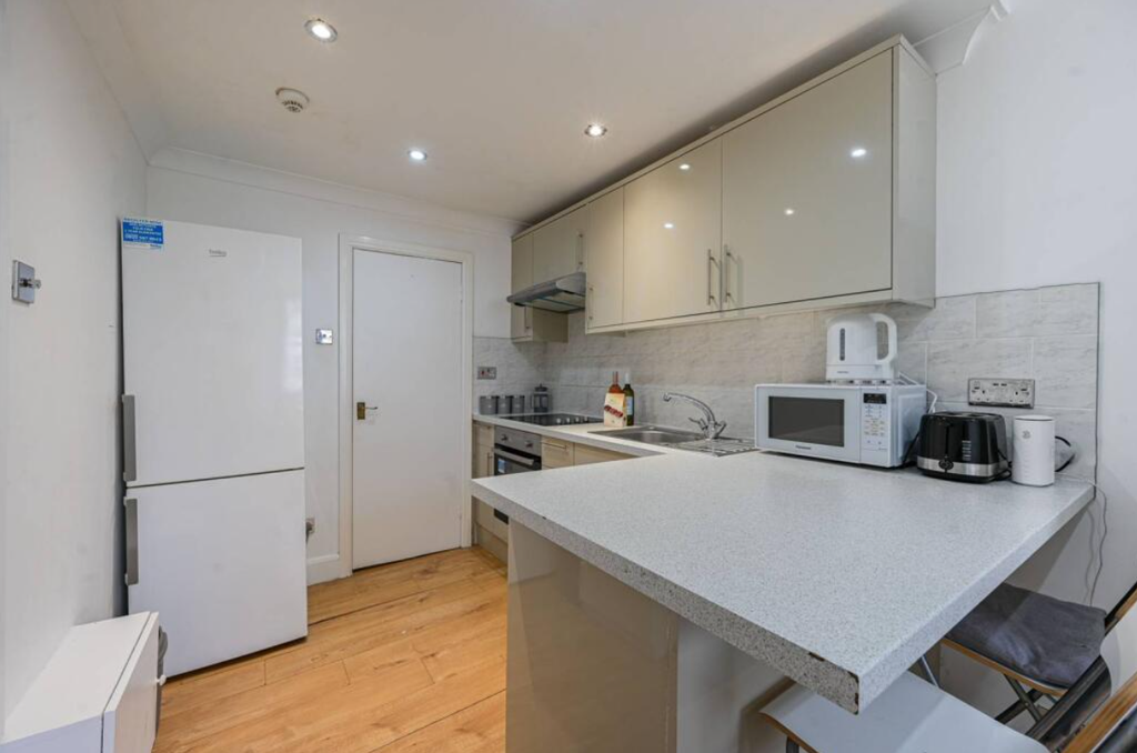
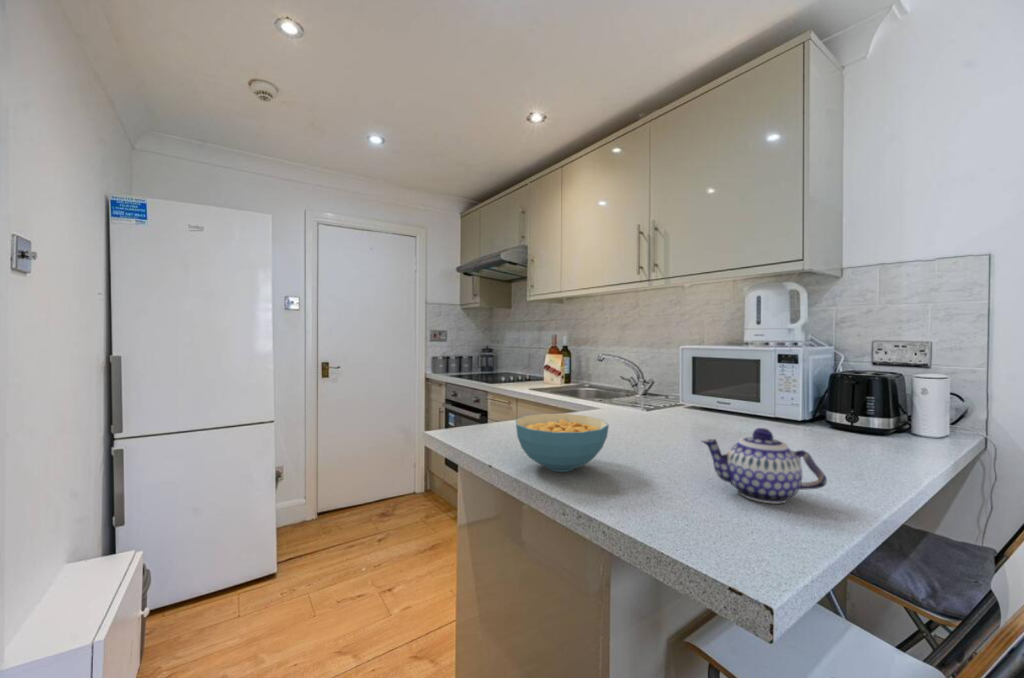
+ teapot (760, 461)
+ cereal bowl (560, 444)
